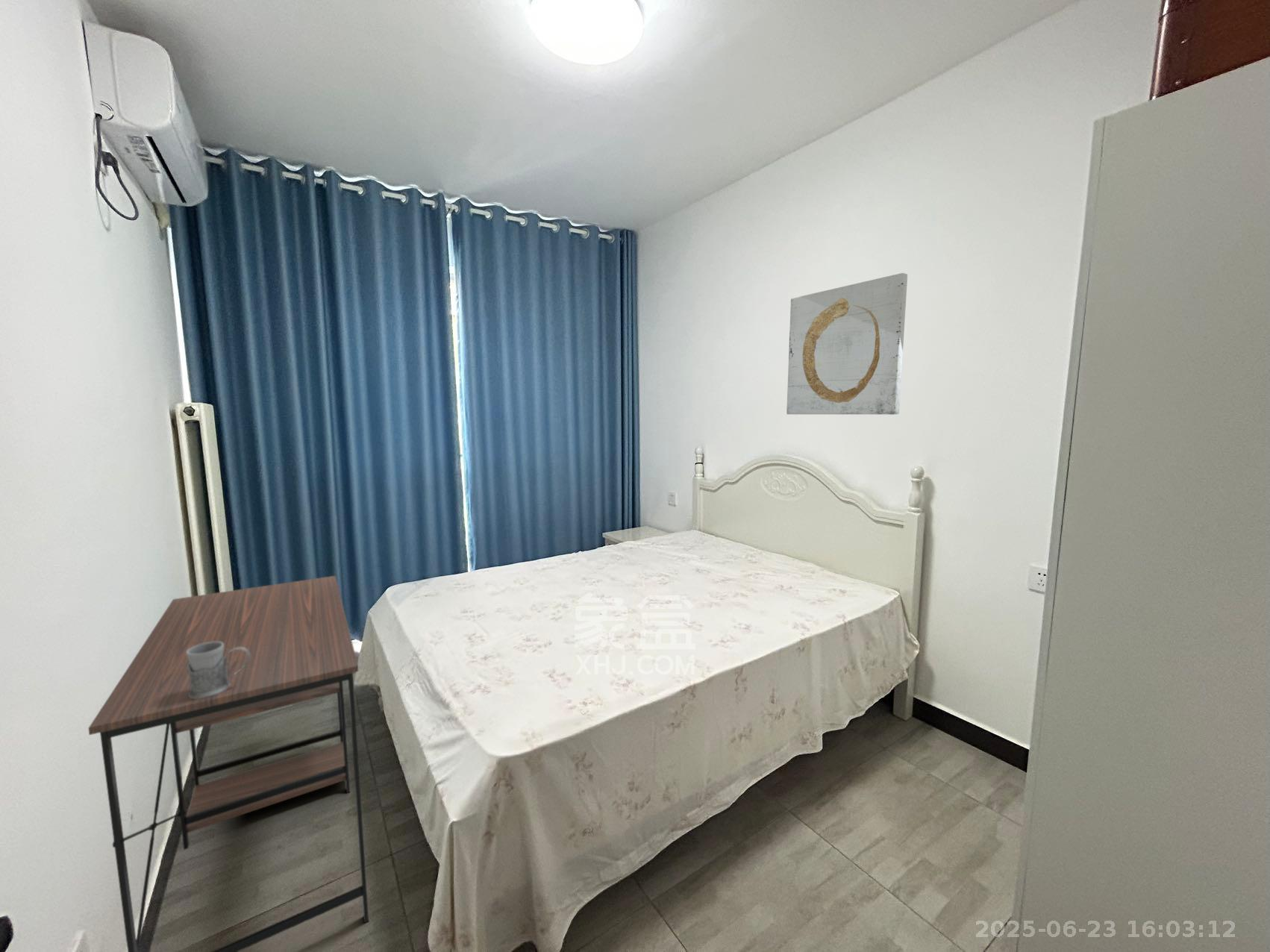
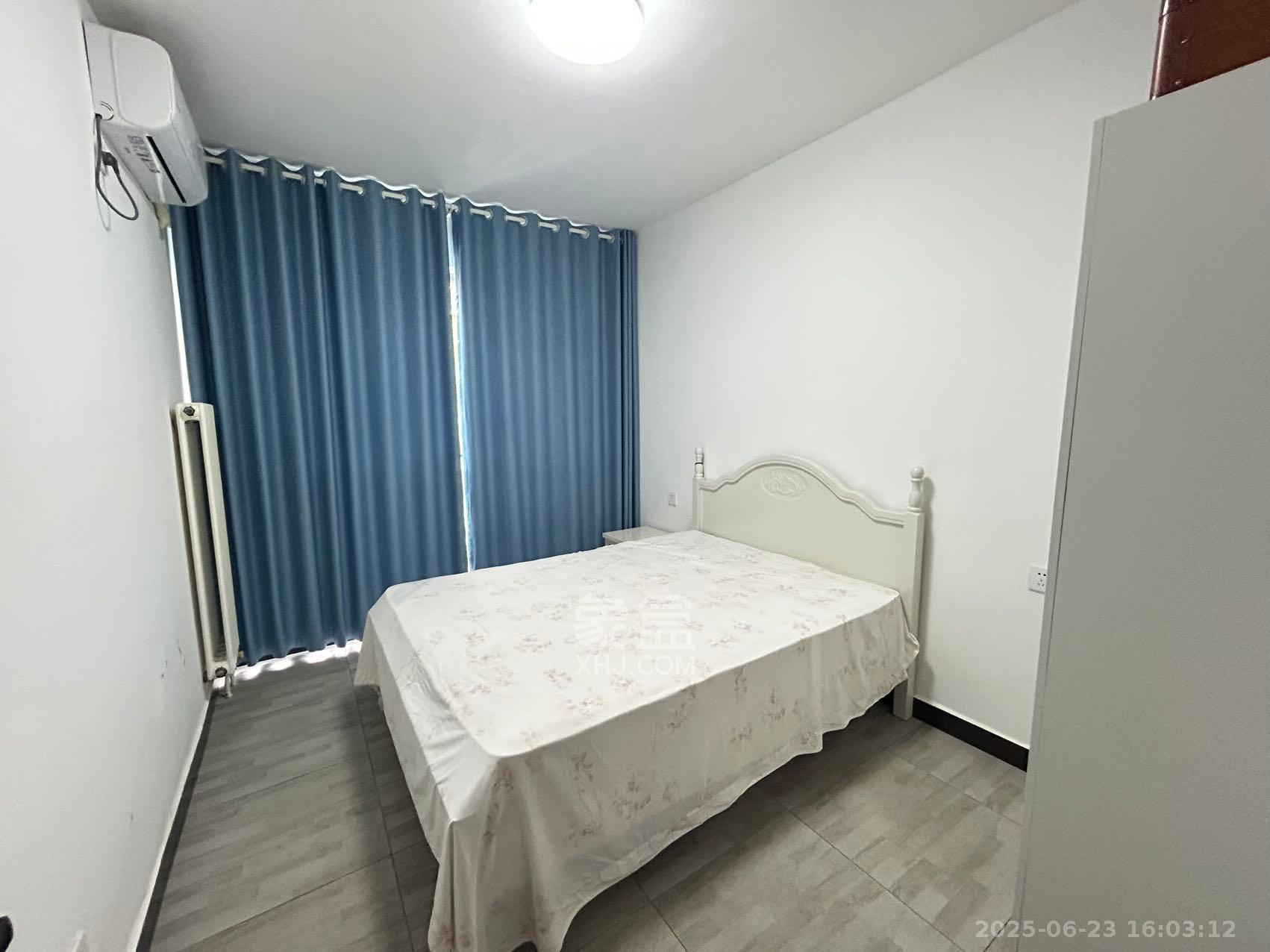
- wall art (840, 351)
- mug (219, 666)
- desk (265, 751)
